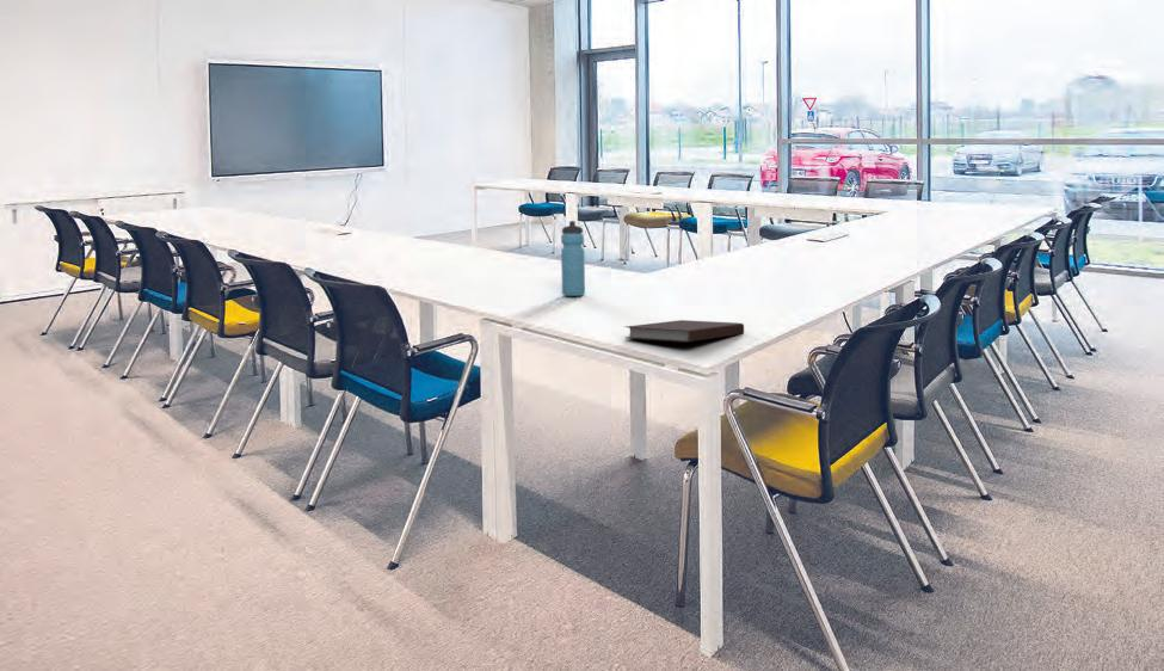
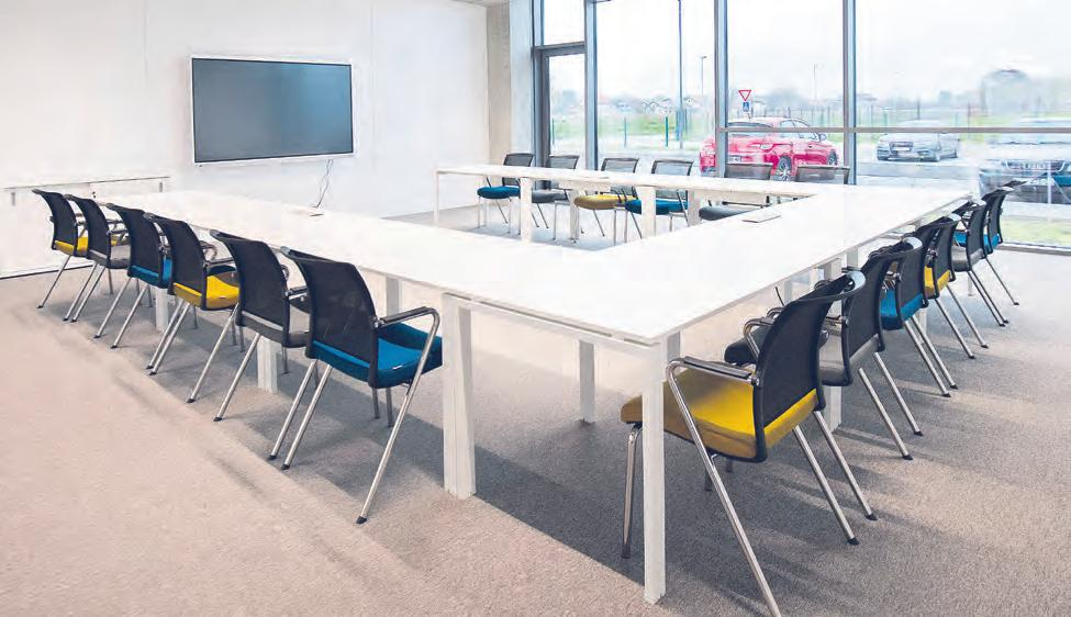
- notebook (684, 330)
- water bottle (572, 258)
